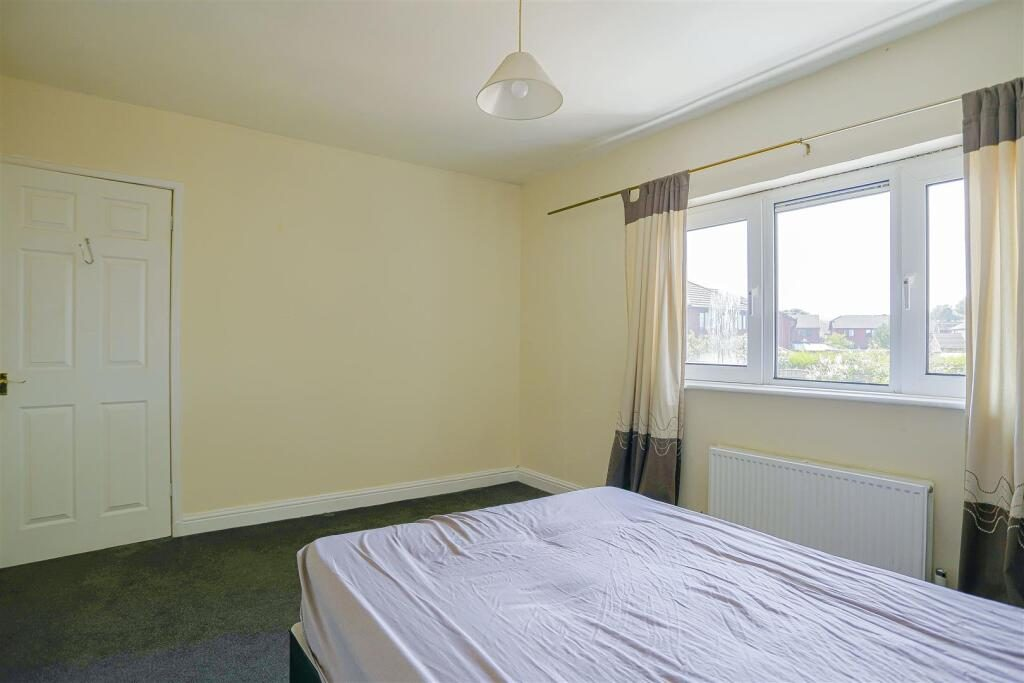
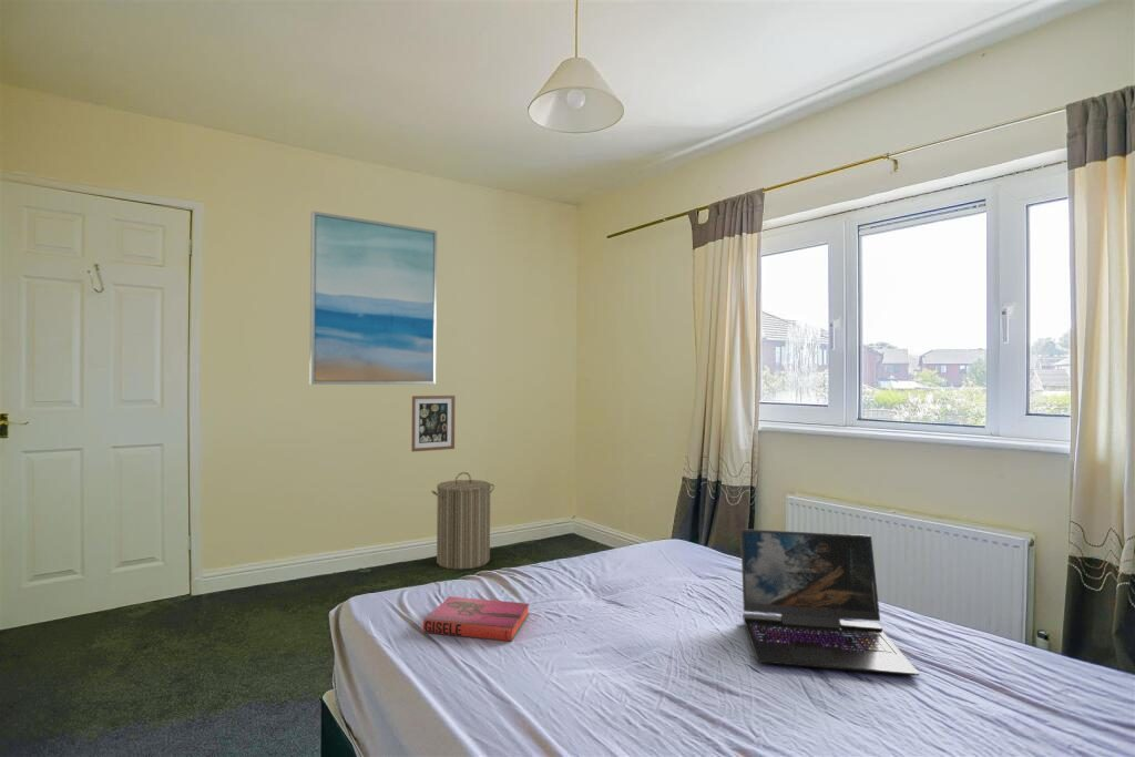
+ wall art (377, 303)
+ laundry hamper (463, 516)
+ hardback book (478, 617)
+ wall art (433, 422)
+ laptop (818, 595)
